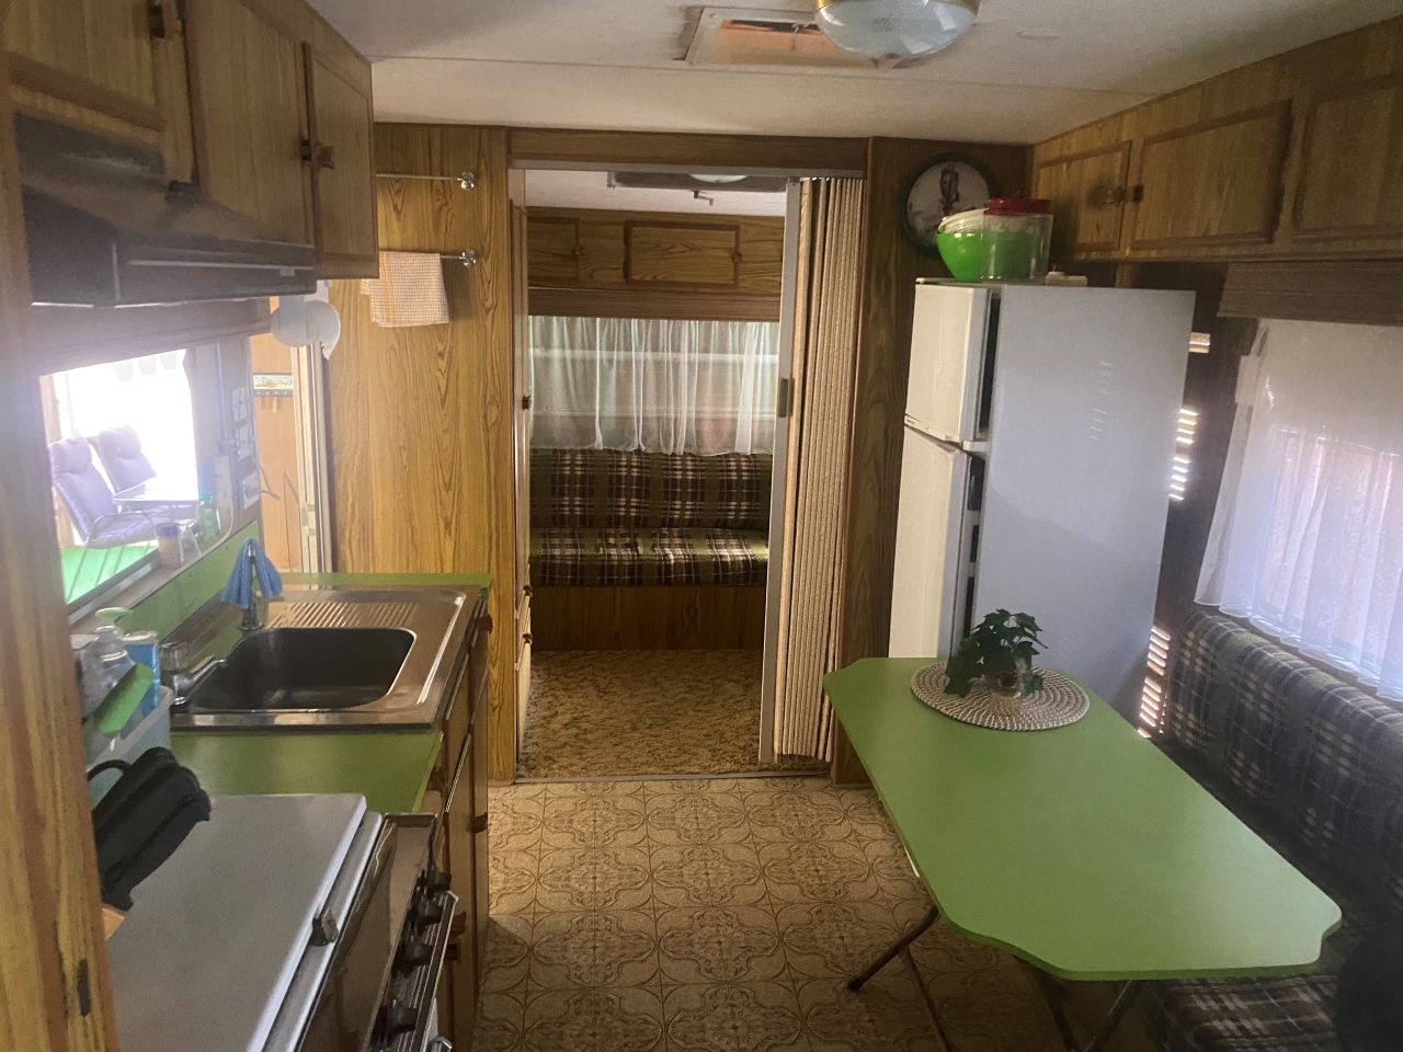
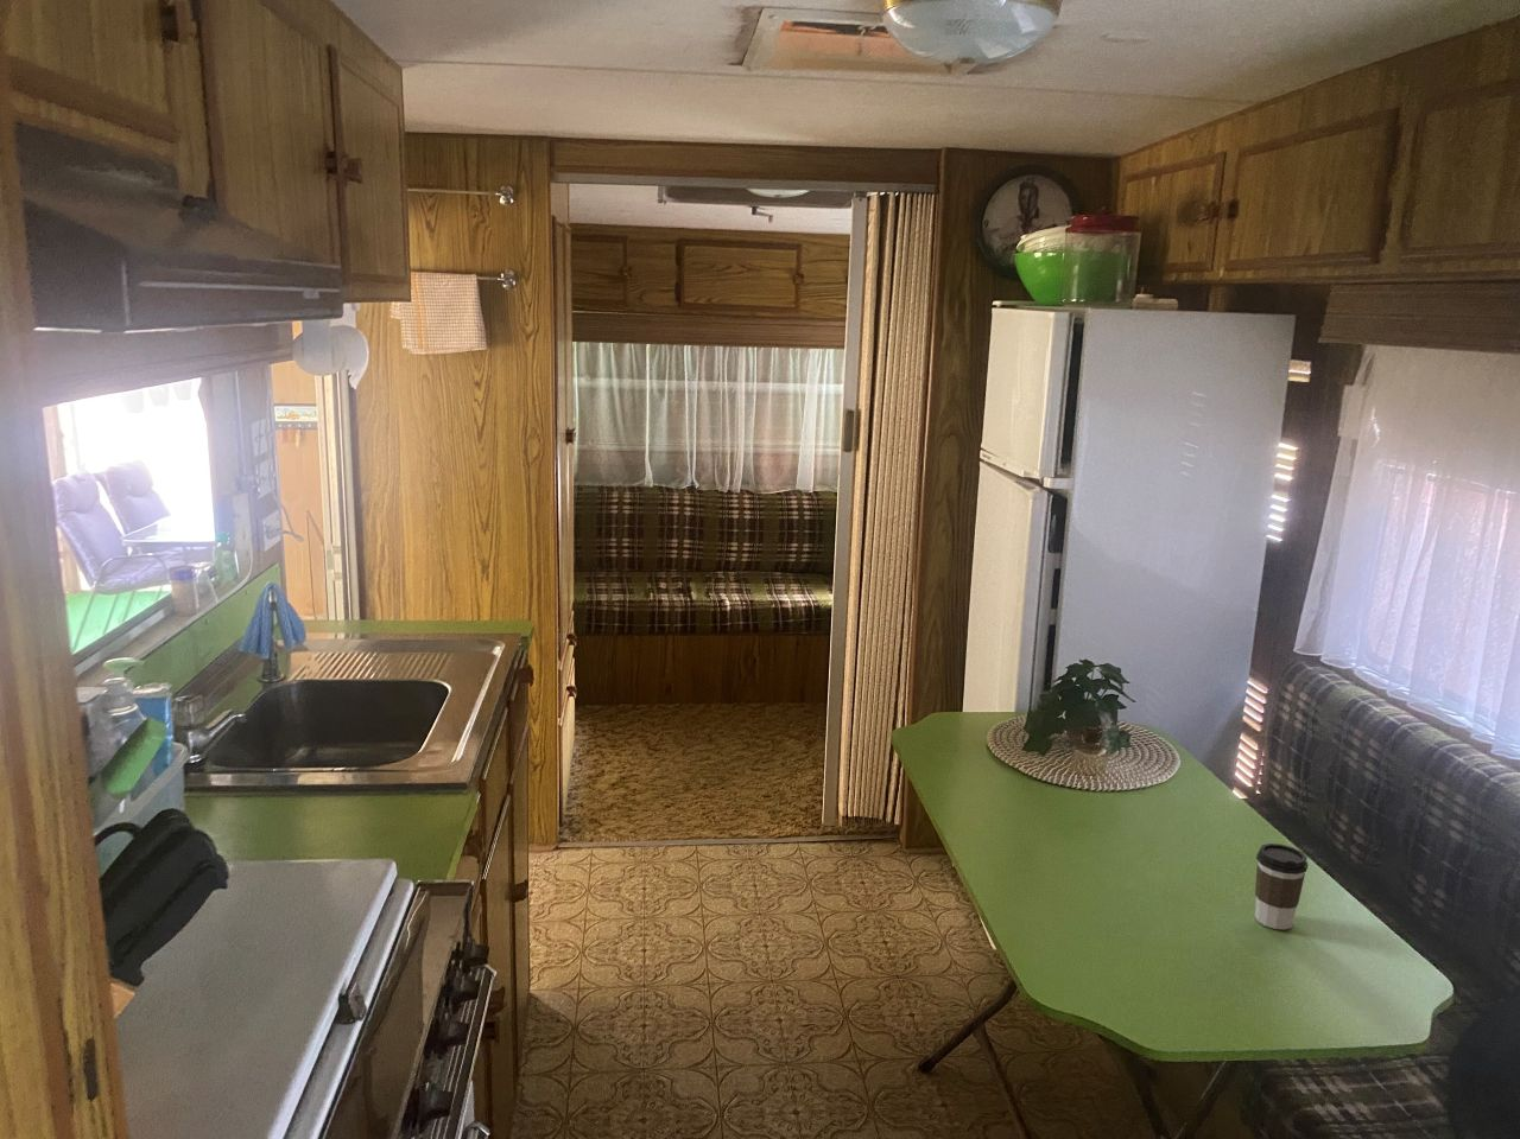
+ coffee cup (1278, 887)
